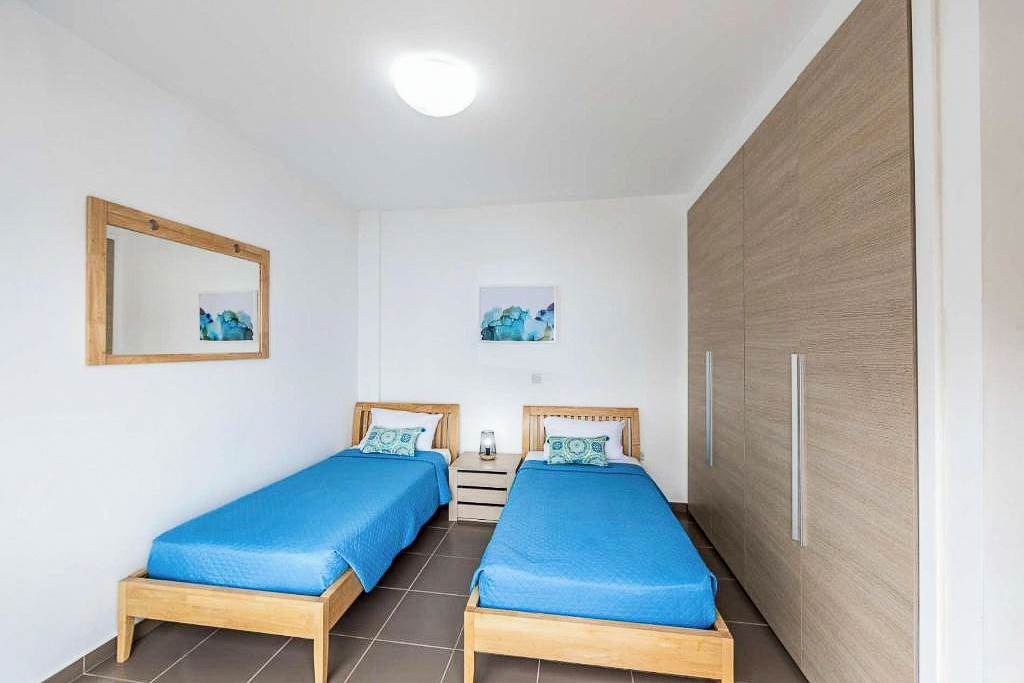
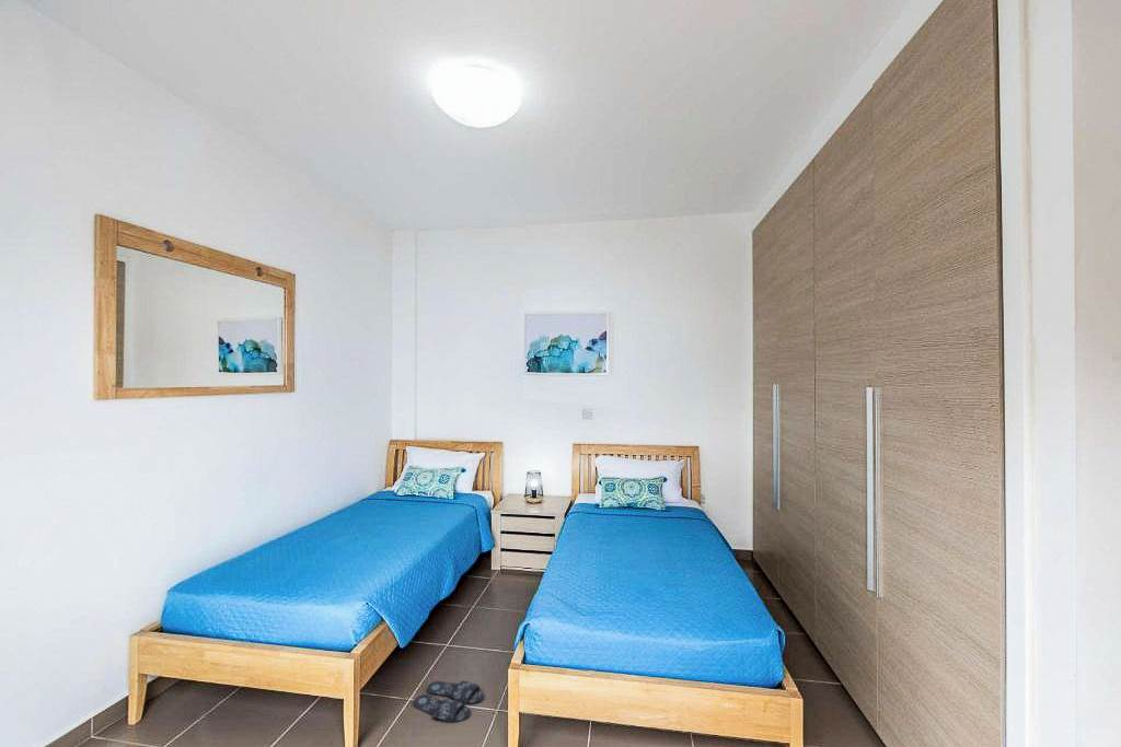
+ slippers (448, 696)
